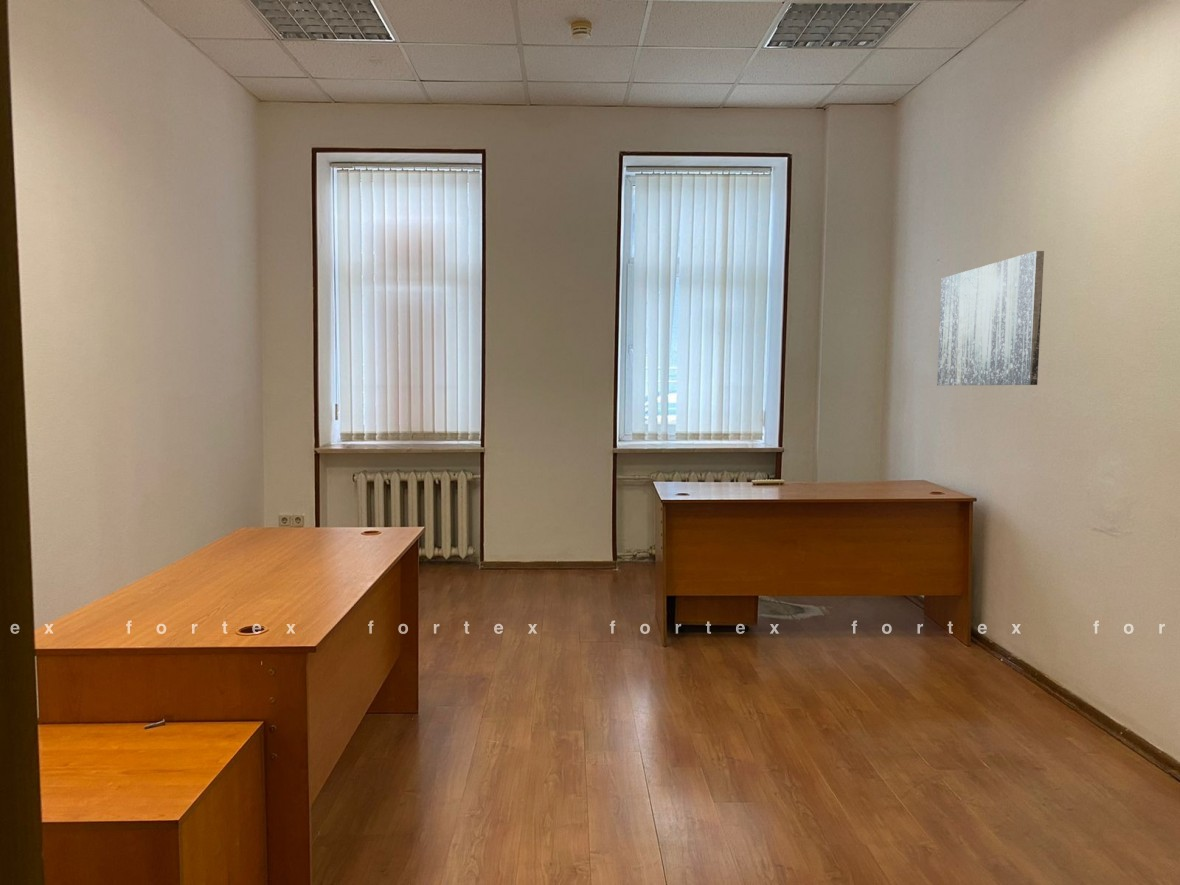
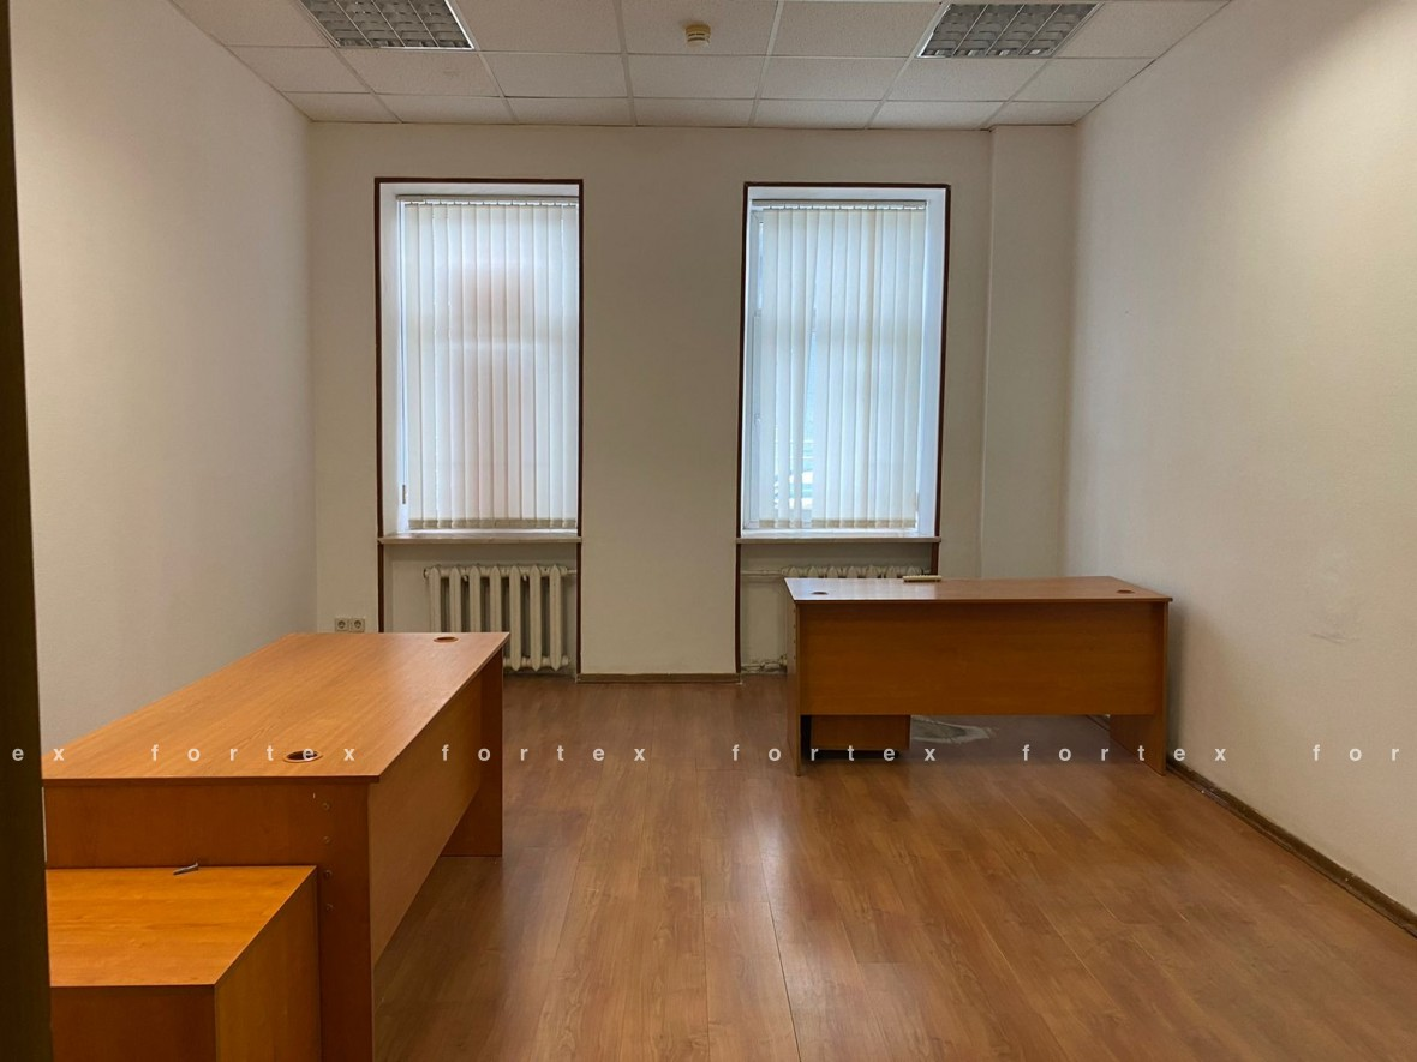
- wall art (984, 326)
